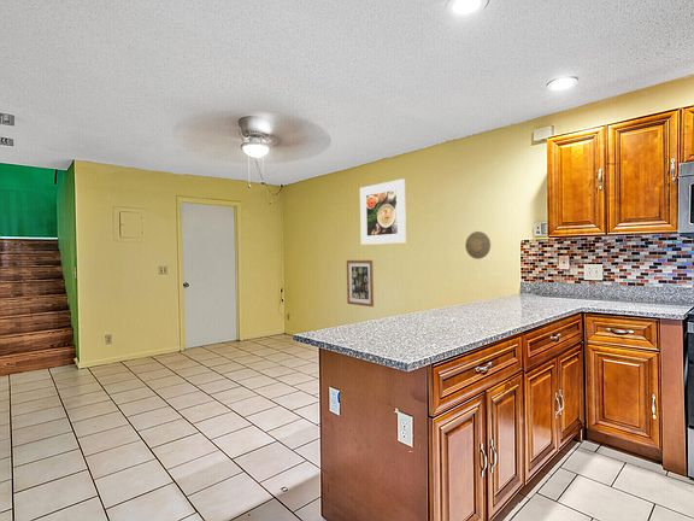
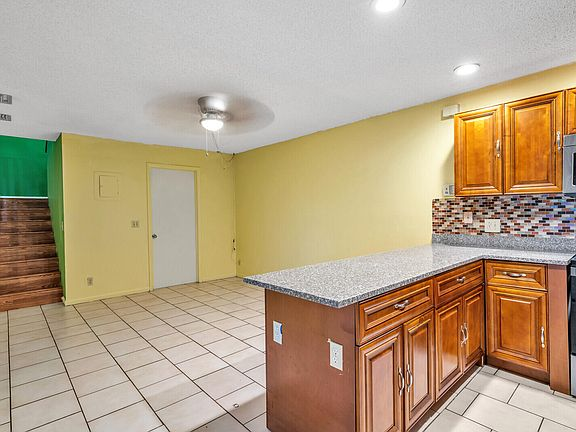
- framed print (381, 213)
- wall art (359, 282)
- decorative plate (477, 245)
